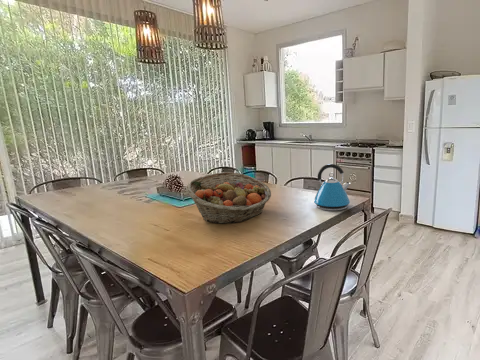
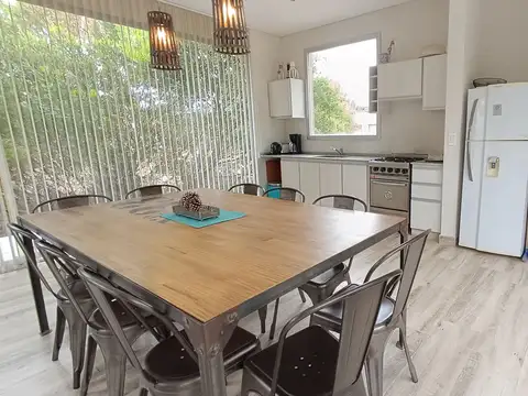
- fruit basket (230, 195)
- kettle (330, 185)
